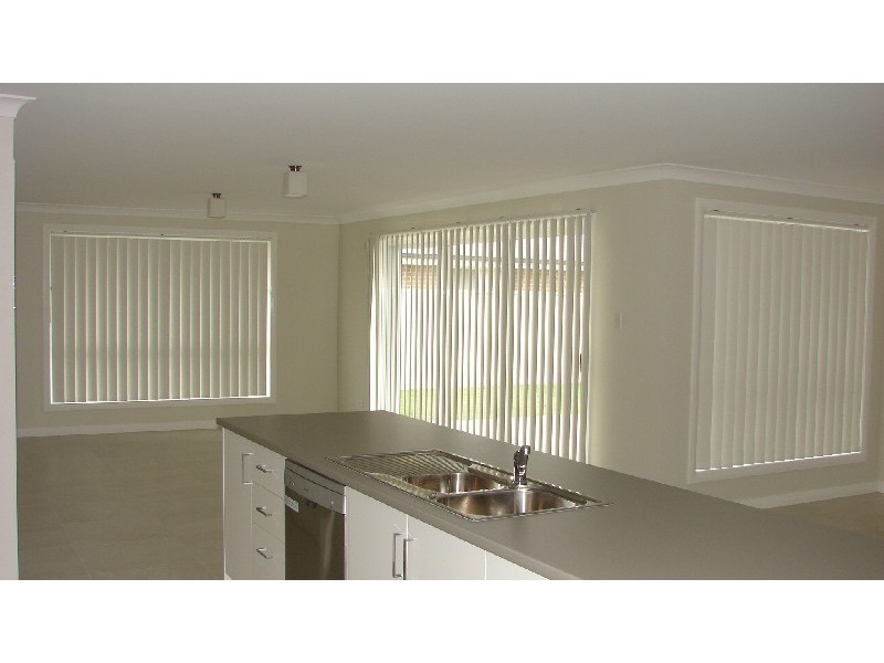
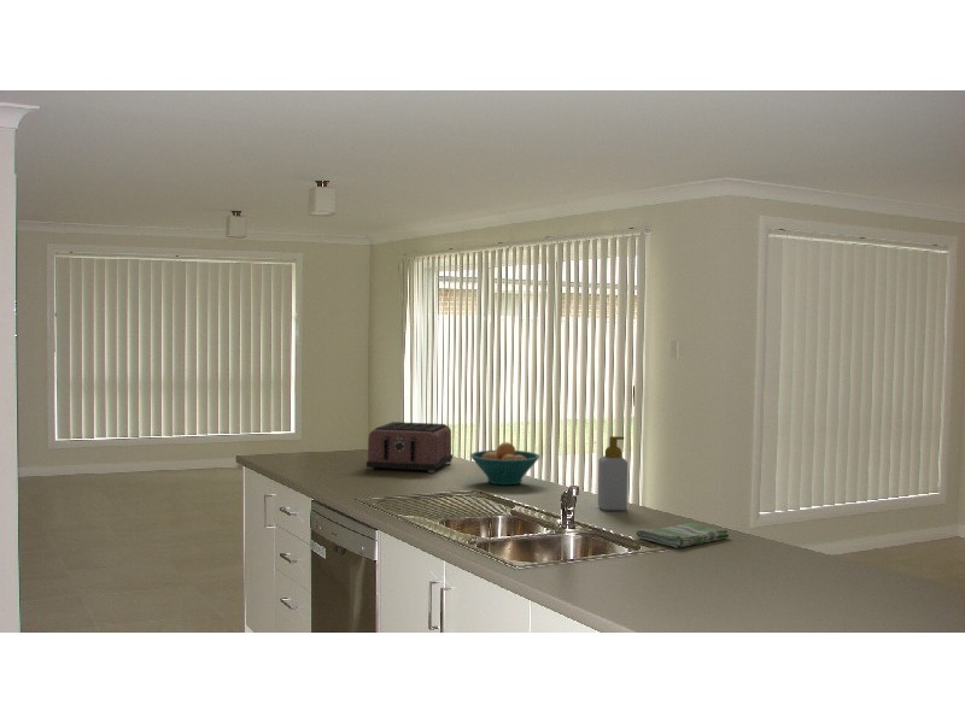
+ toaster (409, 446)
+ soap bottle (613, 472)
+ fruit bowl (504, 462)
+ dish towel (682, 531)
